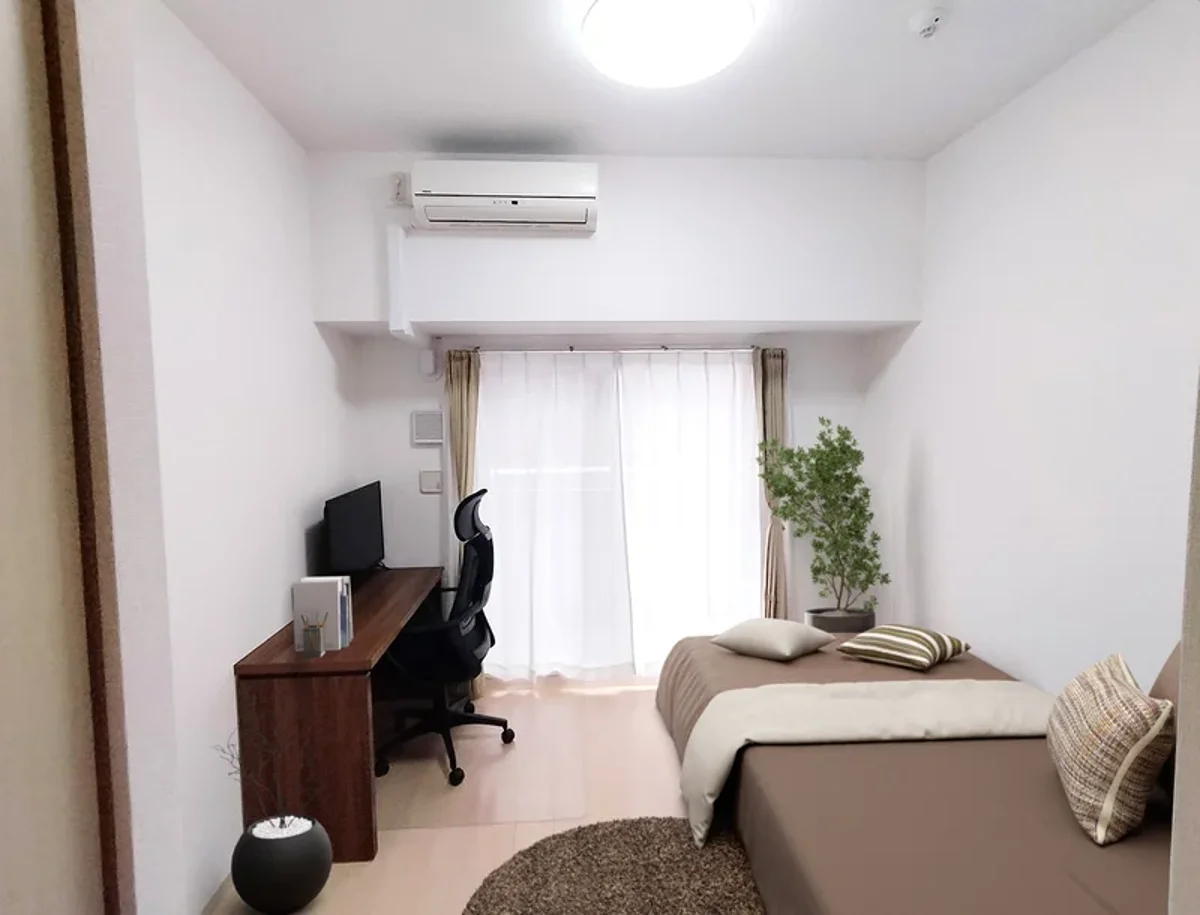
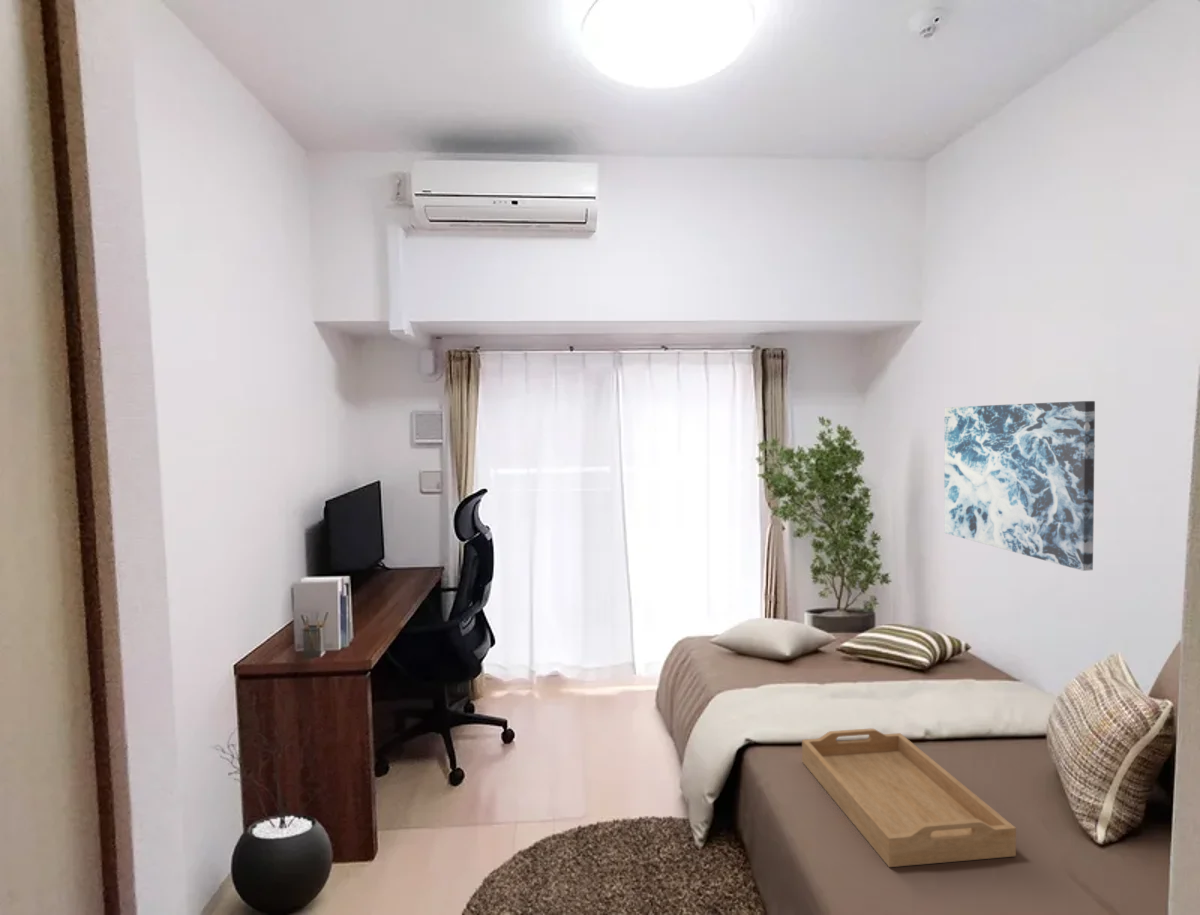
+ wall art (1008, 477)
+ serving tray (895, 786)
